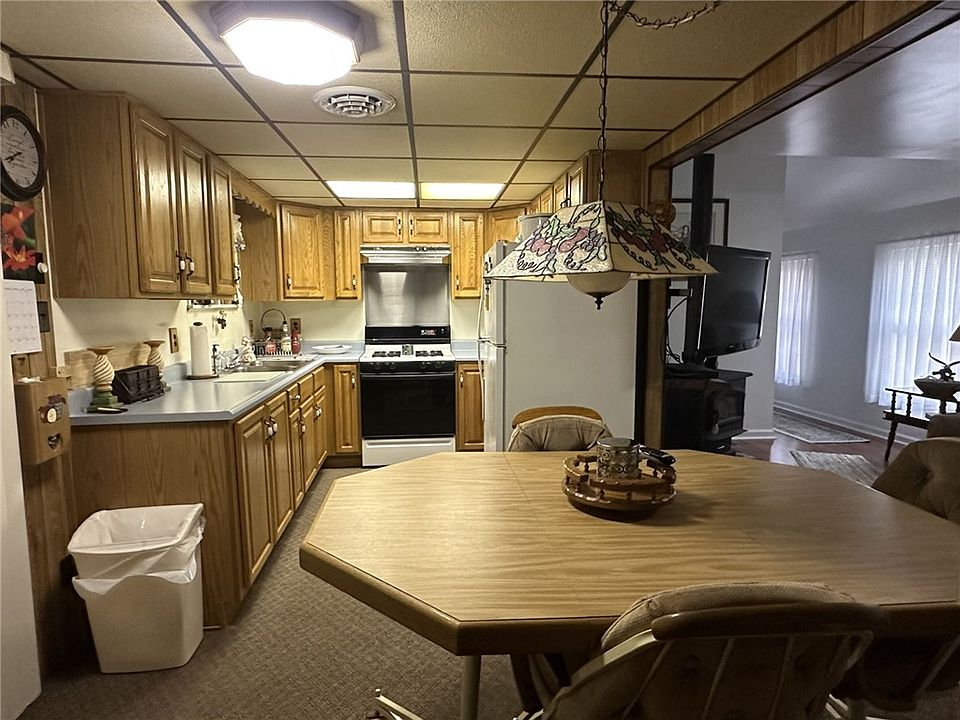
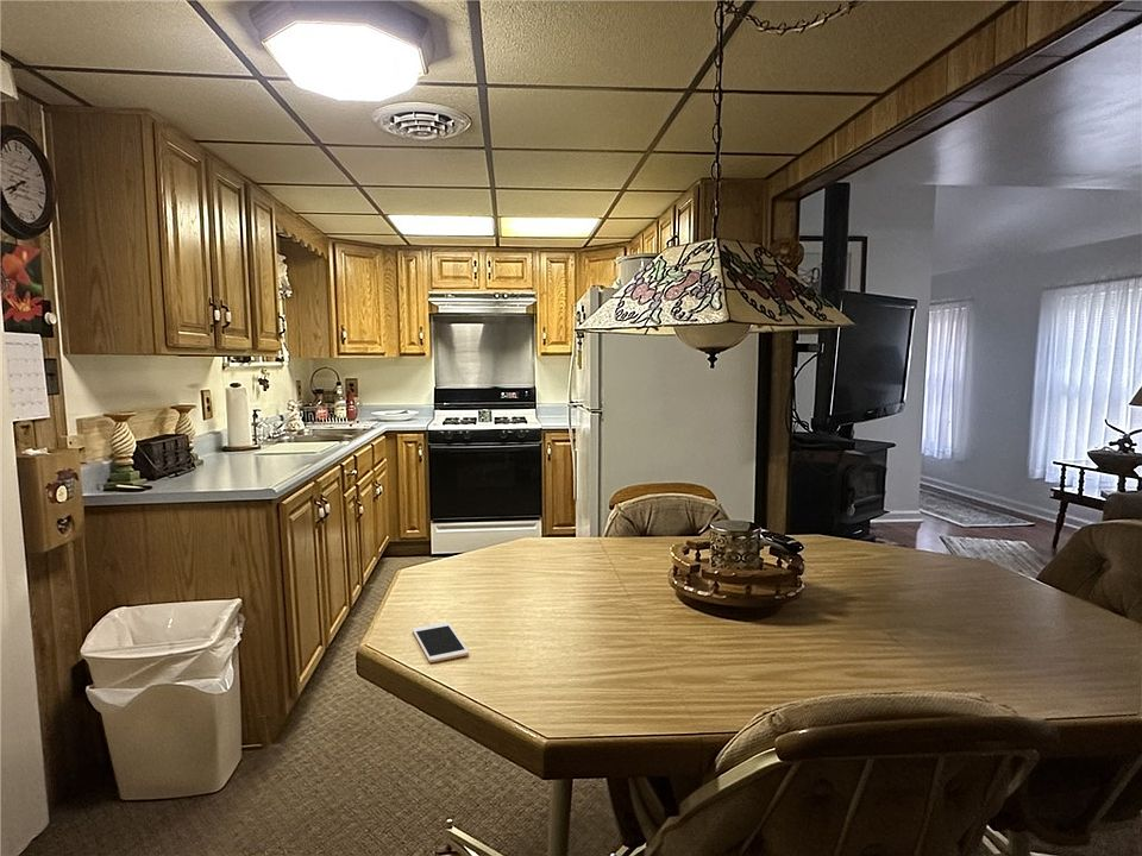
+ cell phone (439, 641)
